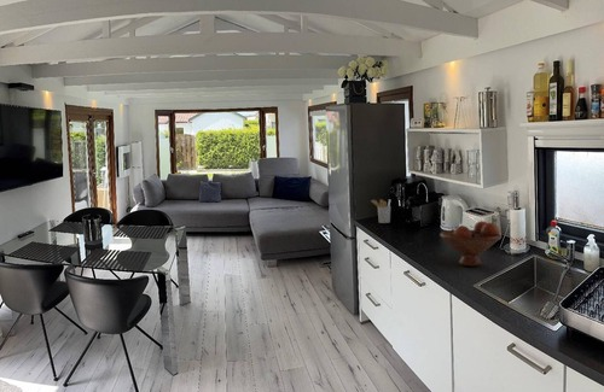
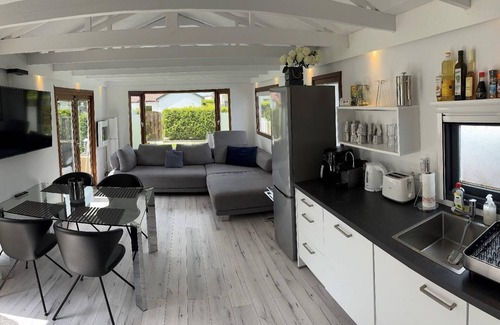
- fruit bowl (470, 242)
- utensil holder (381, 210)
